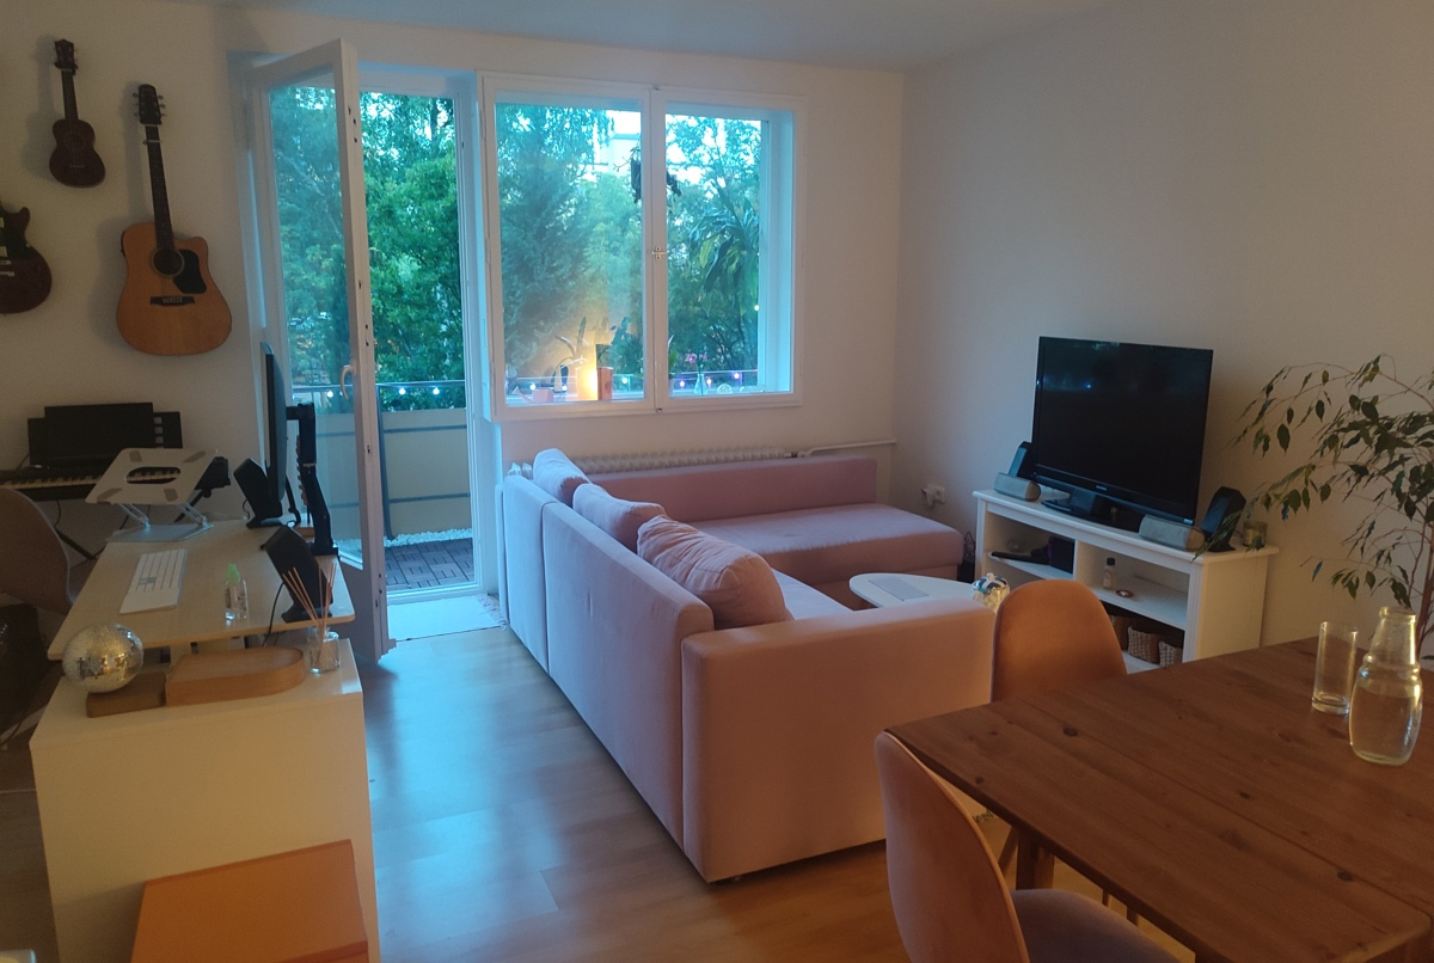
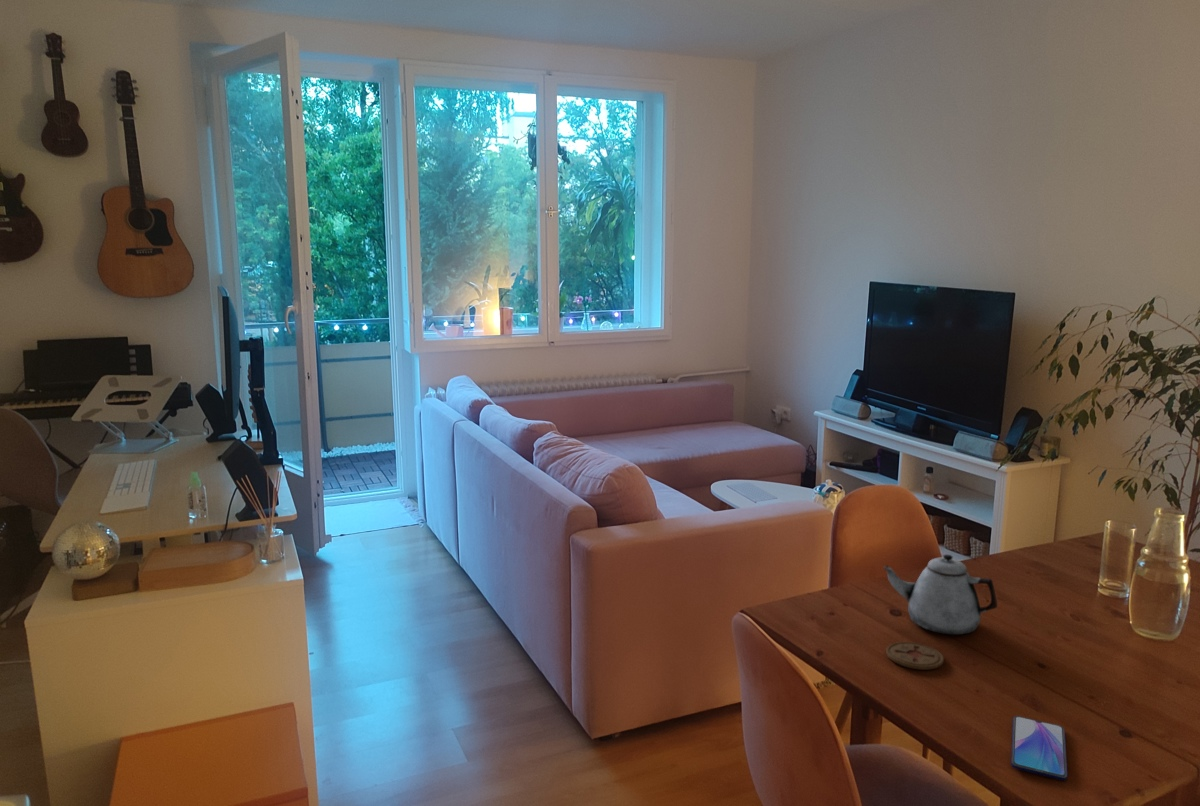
+ coaster (914, 655)
+ smartphone (1038, 746)
+ teapot (938, 588)
